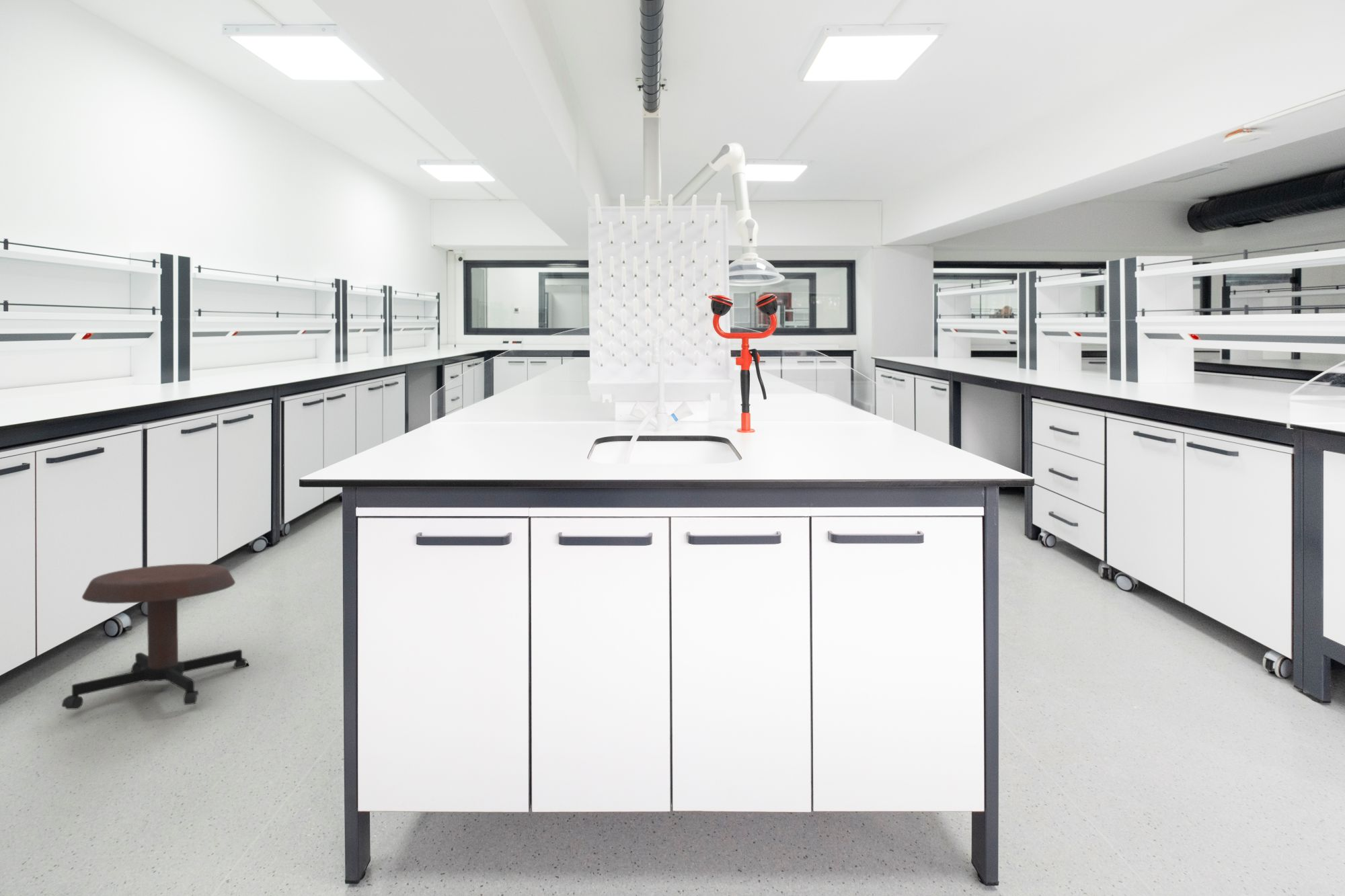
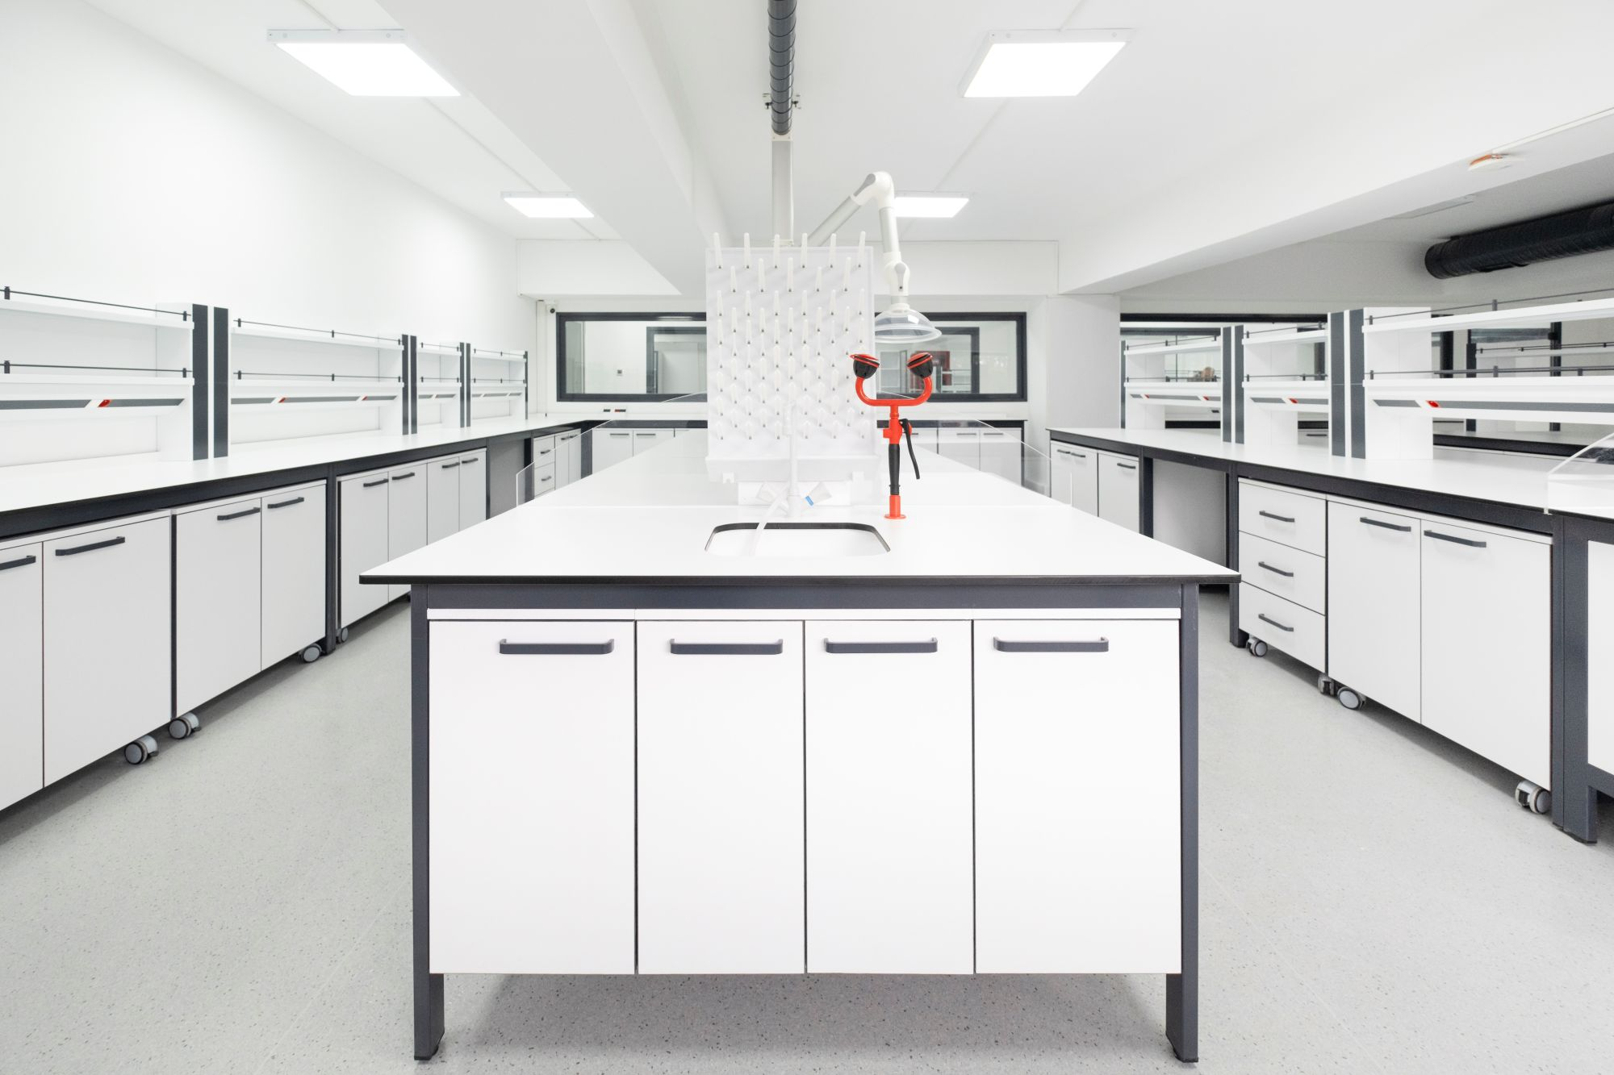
- stool (161, 630)
